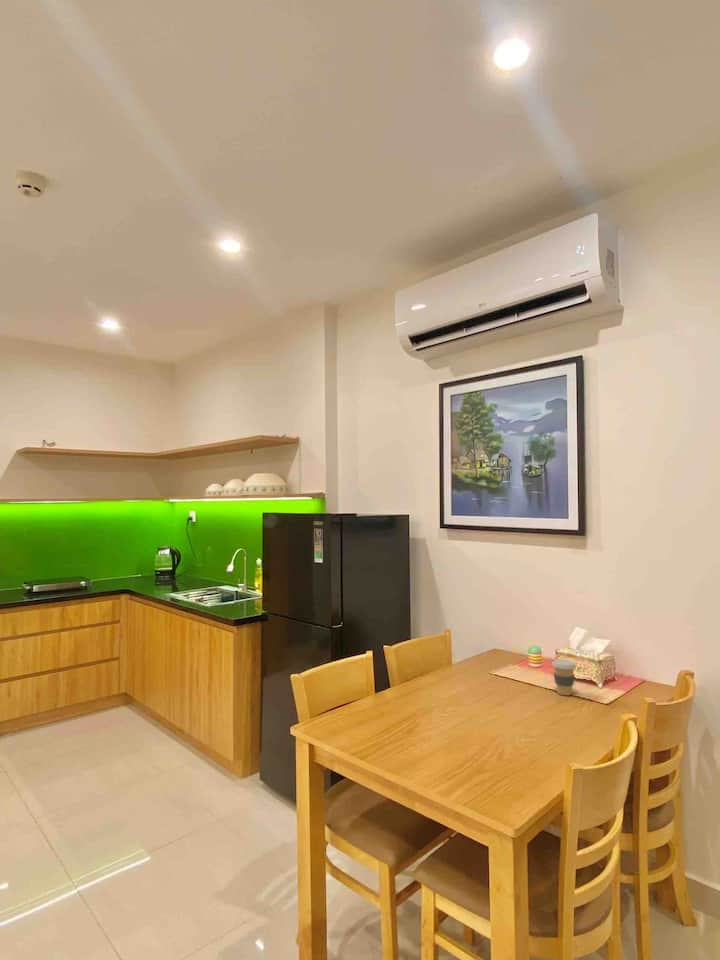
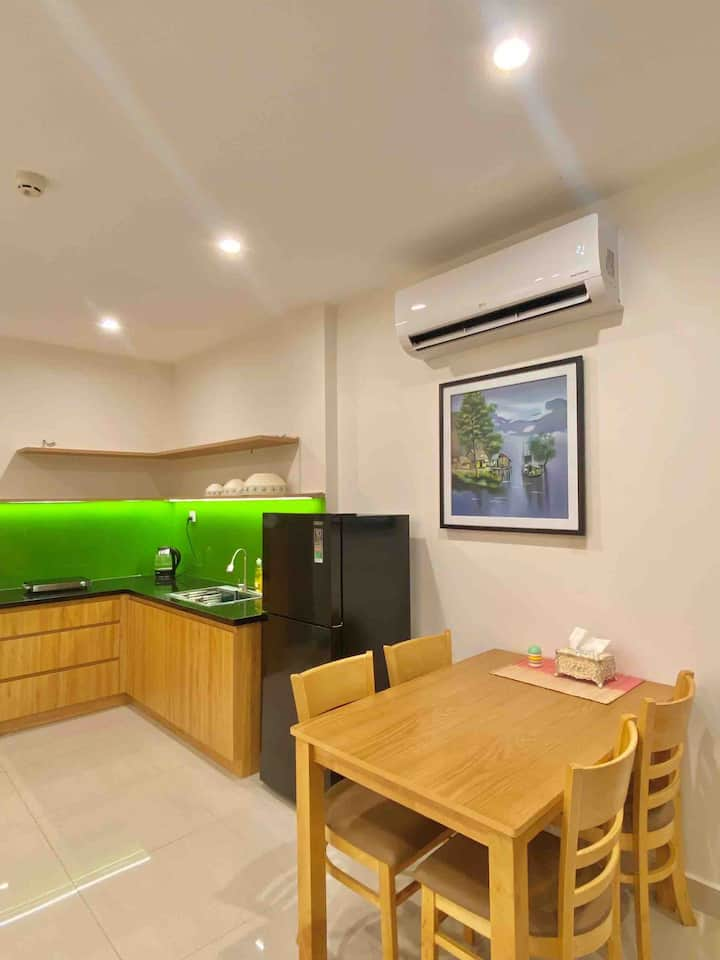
- coffee cup (564, 677)
